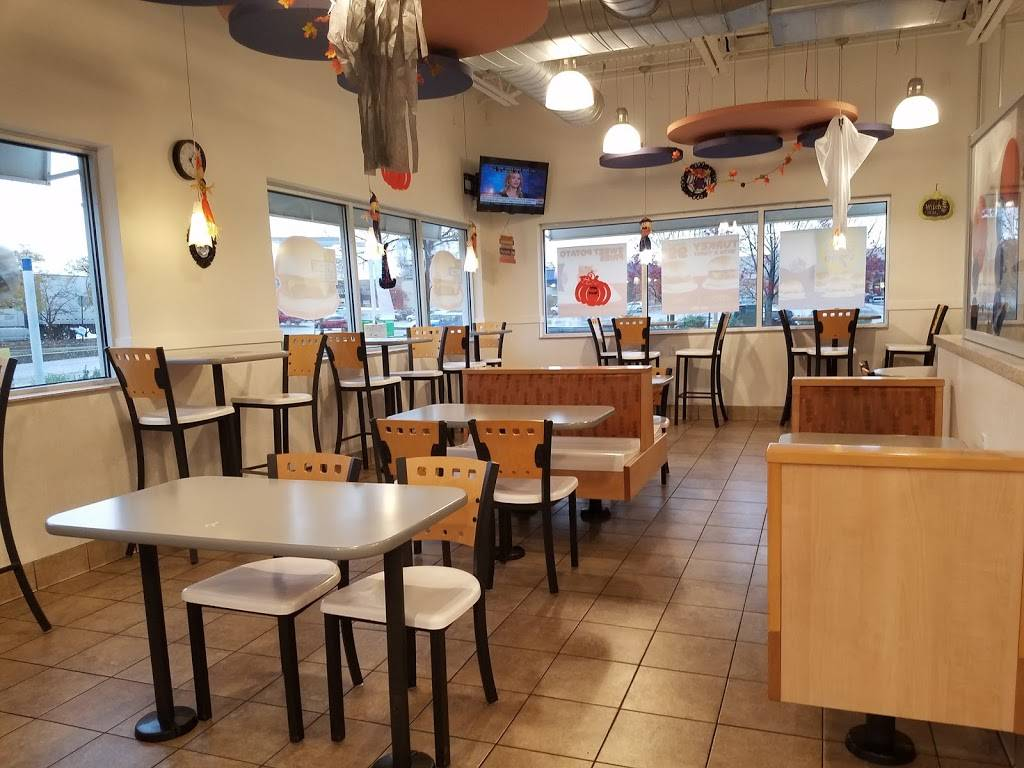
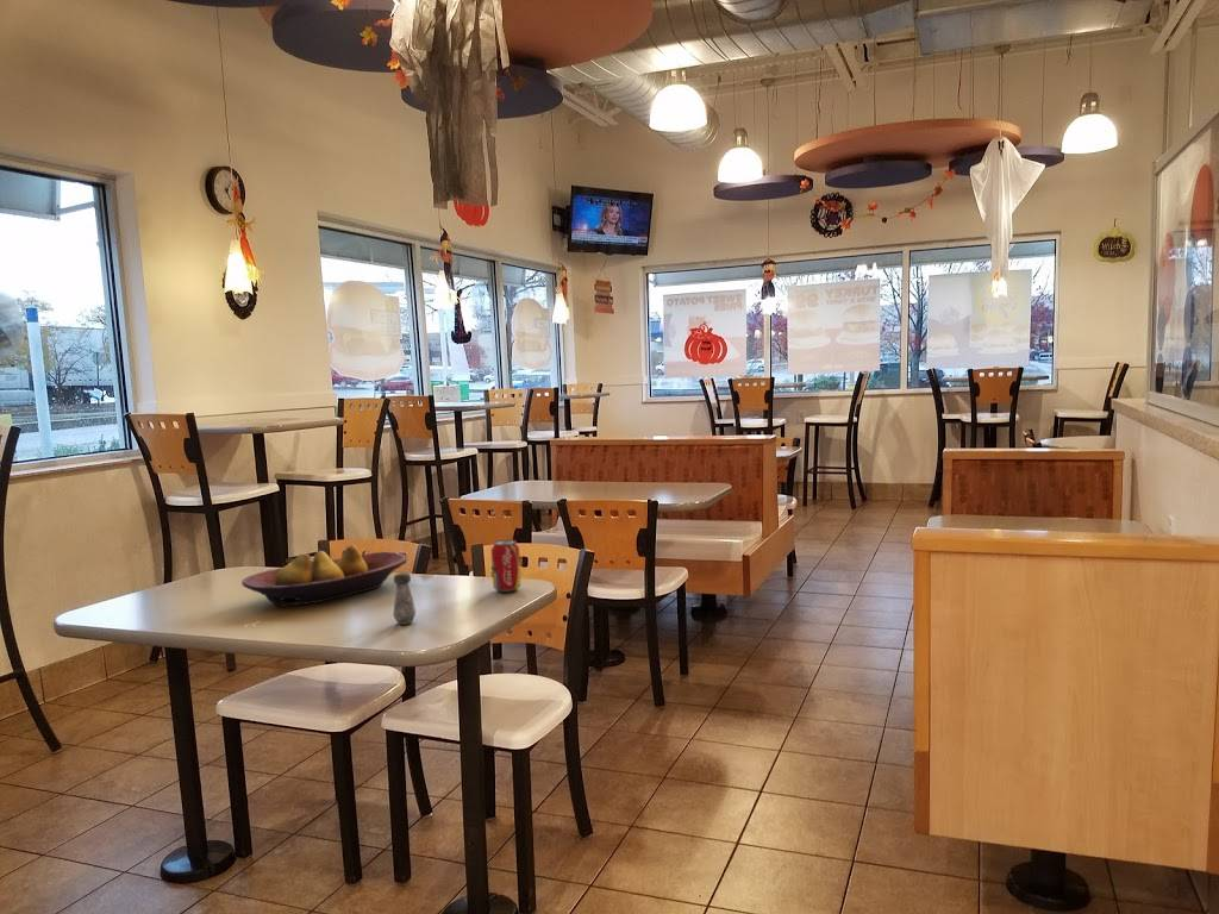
+ soda can (505, 565)
+ salt shaker (404, 597)
+ fruit bowl (329, 570)
